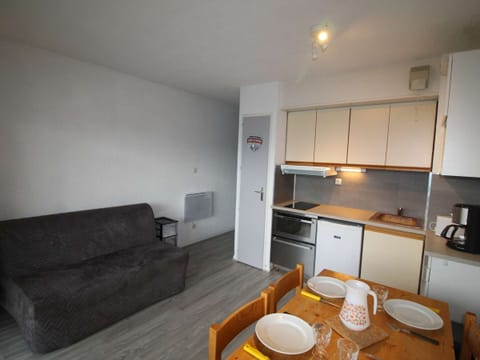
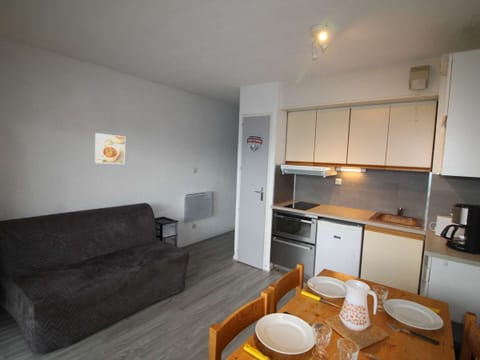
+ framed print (110, 149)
